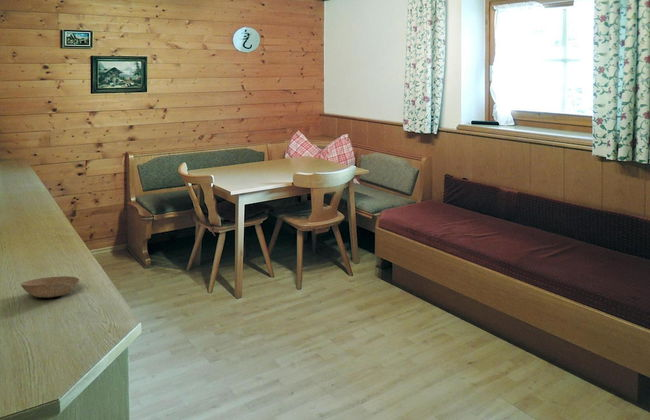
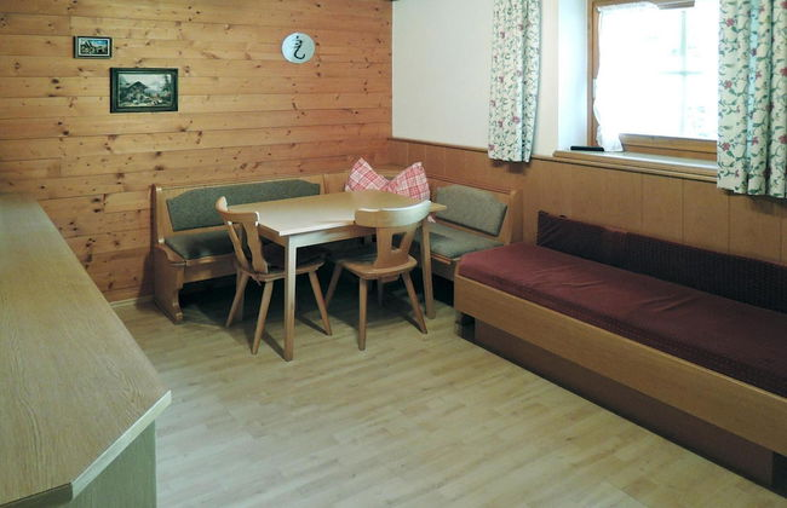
- bowl (51, 287)
